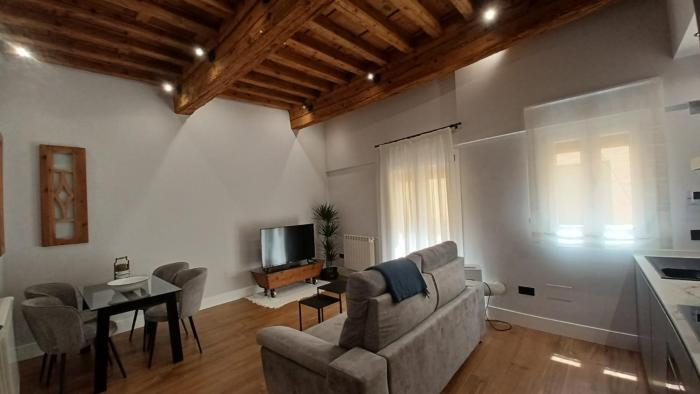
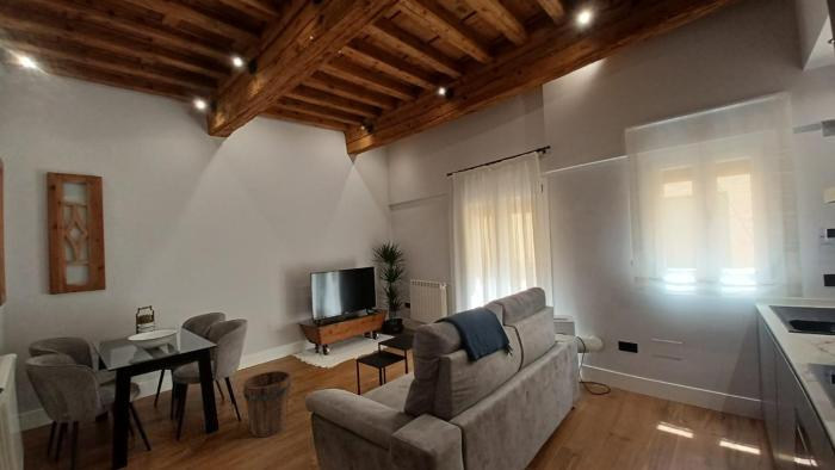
+ bucket (267, 403)
